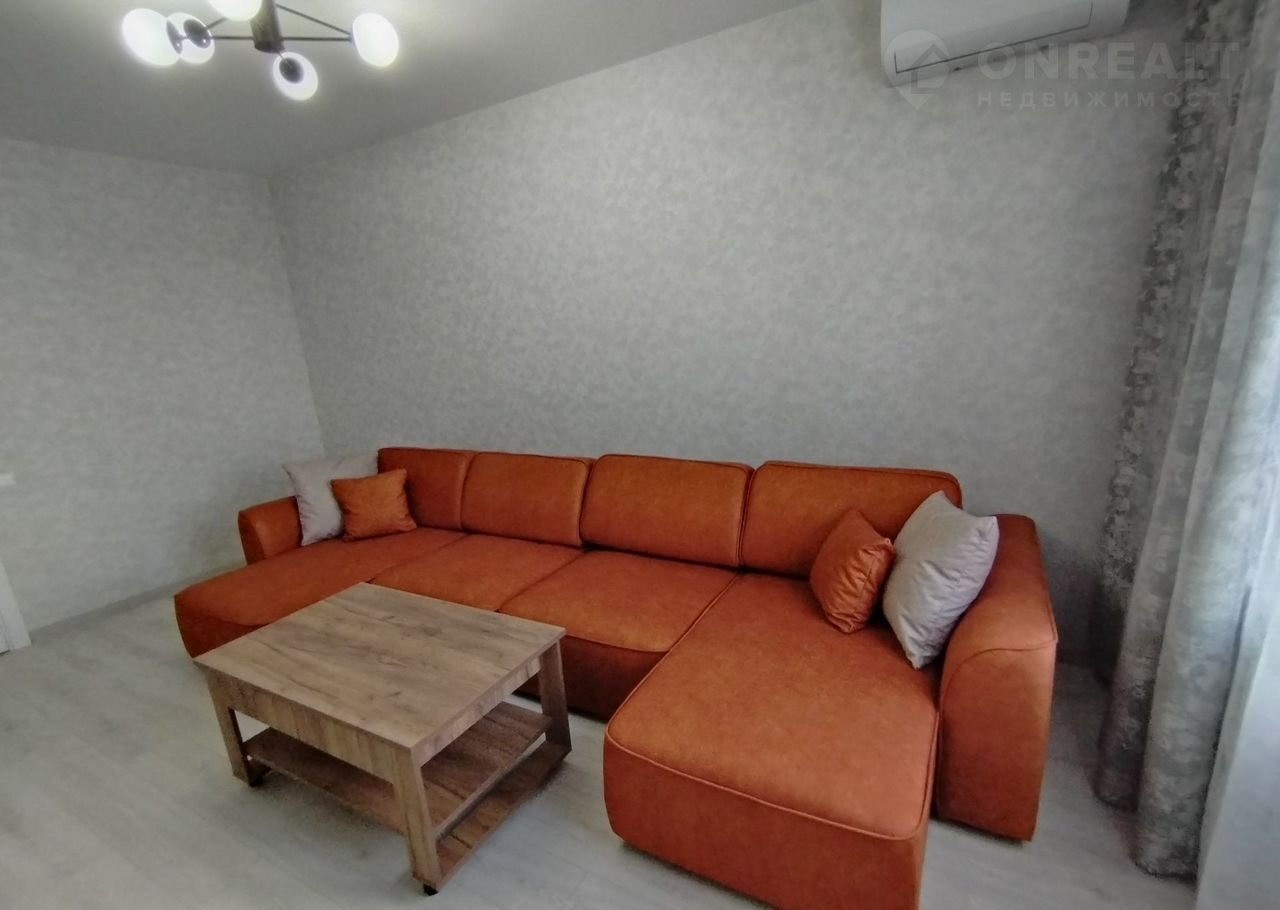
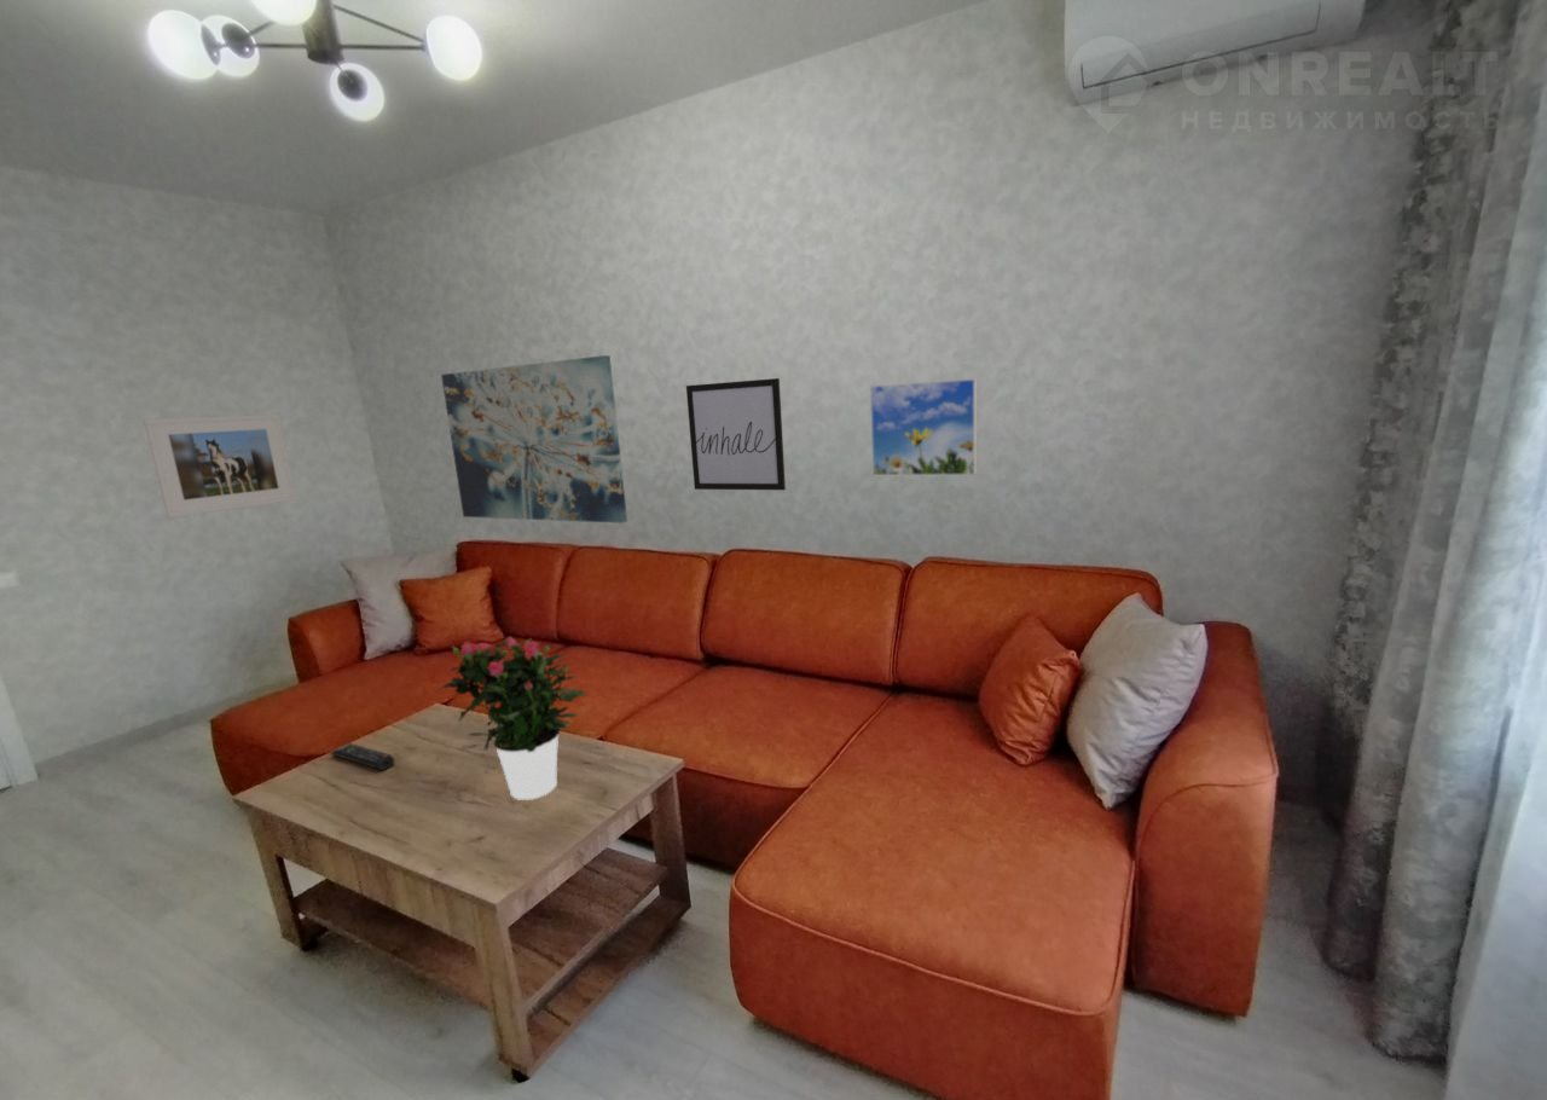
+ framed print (922, 429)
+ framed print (226, 463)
+ wall art (734, 436)
+ remote control (361, 755)
+ wall art (528, 444)
+ potted flower (518, 714)
